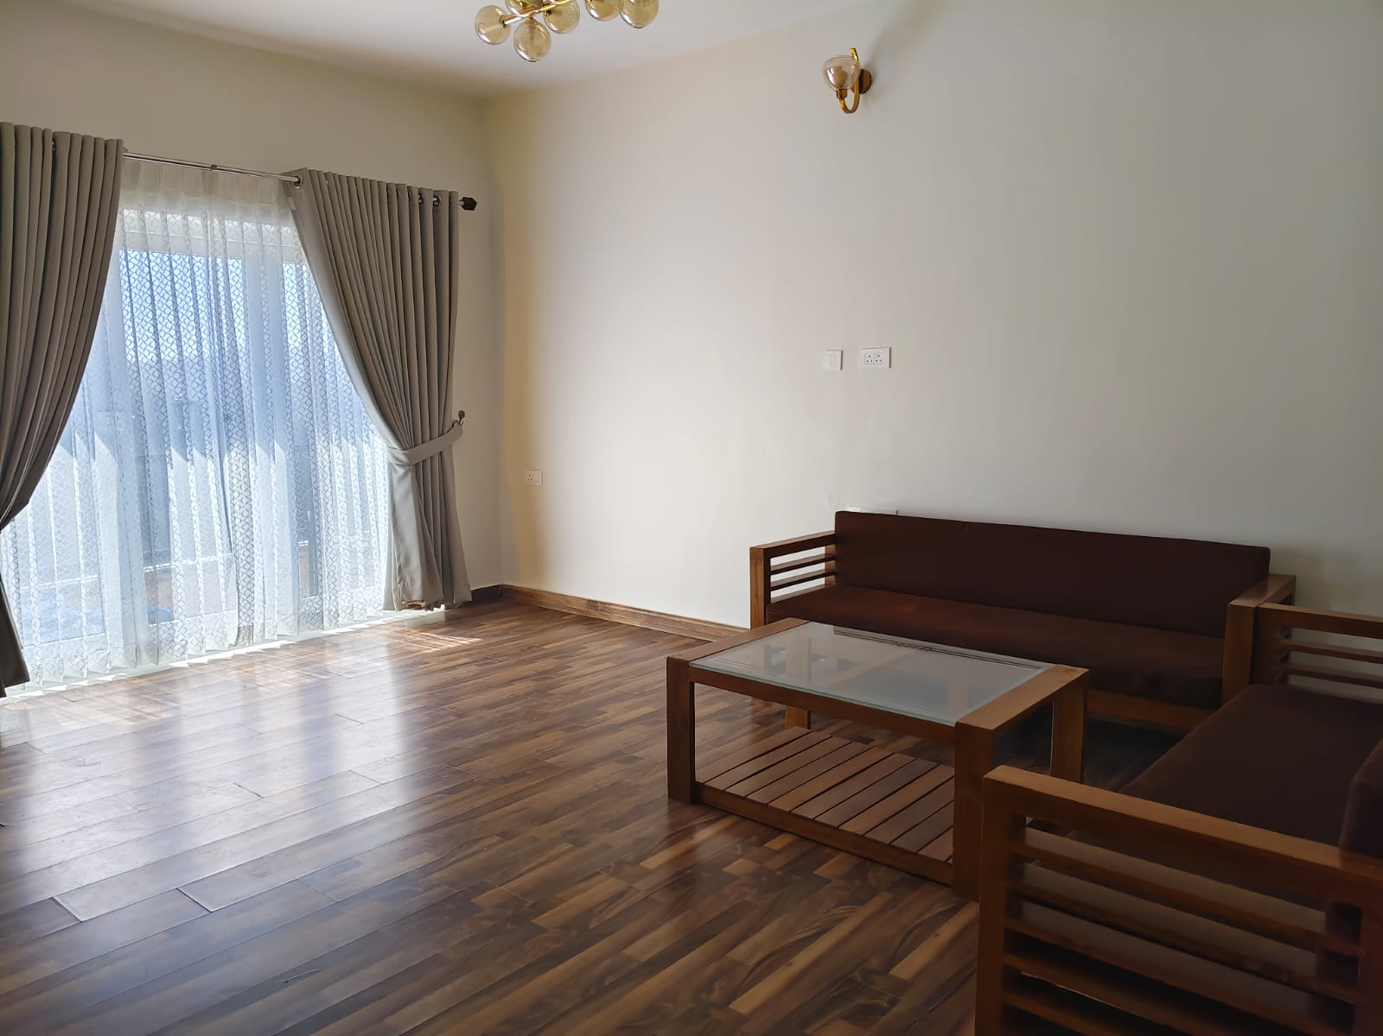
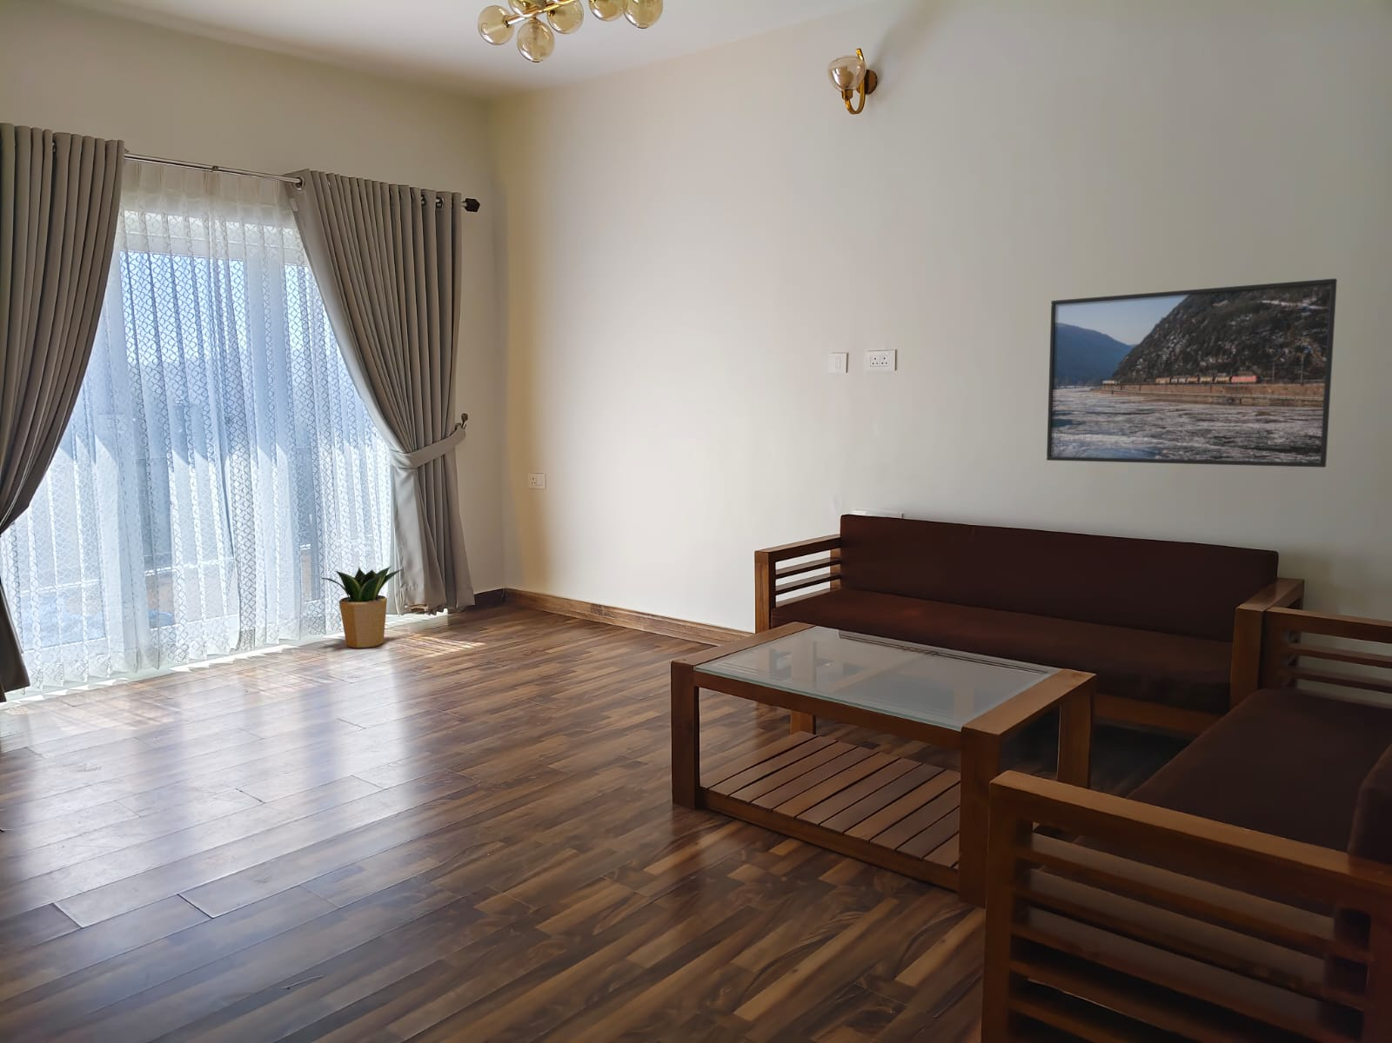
+ potted plant (366, 605)
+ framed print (1178, 377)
